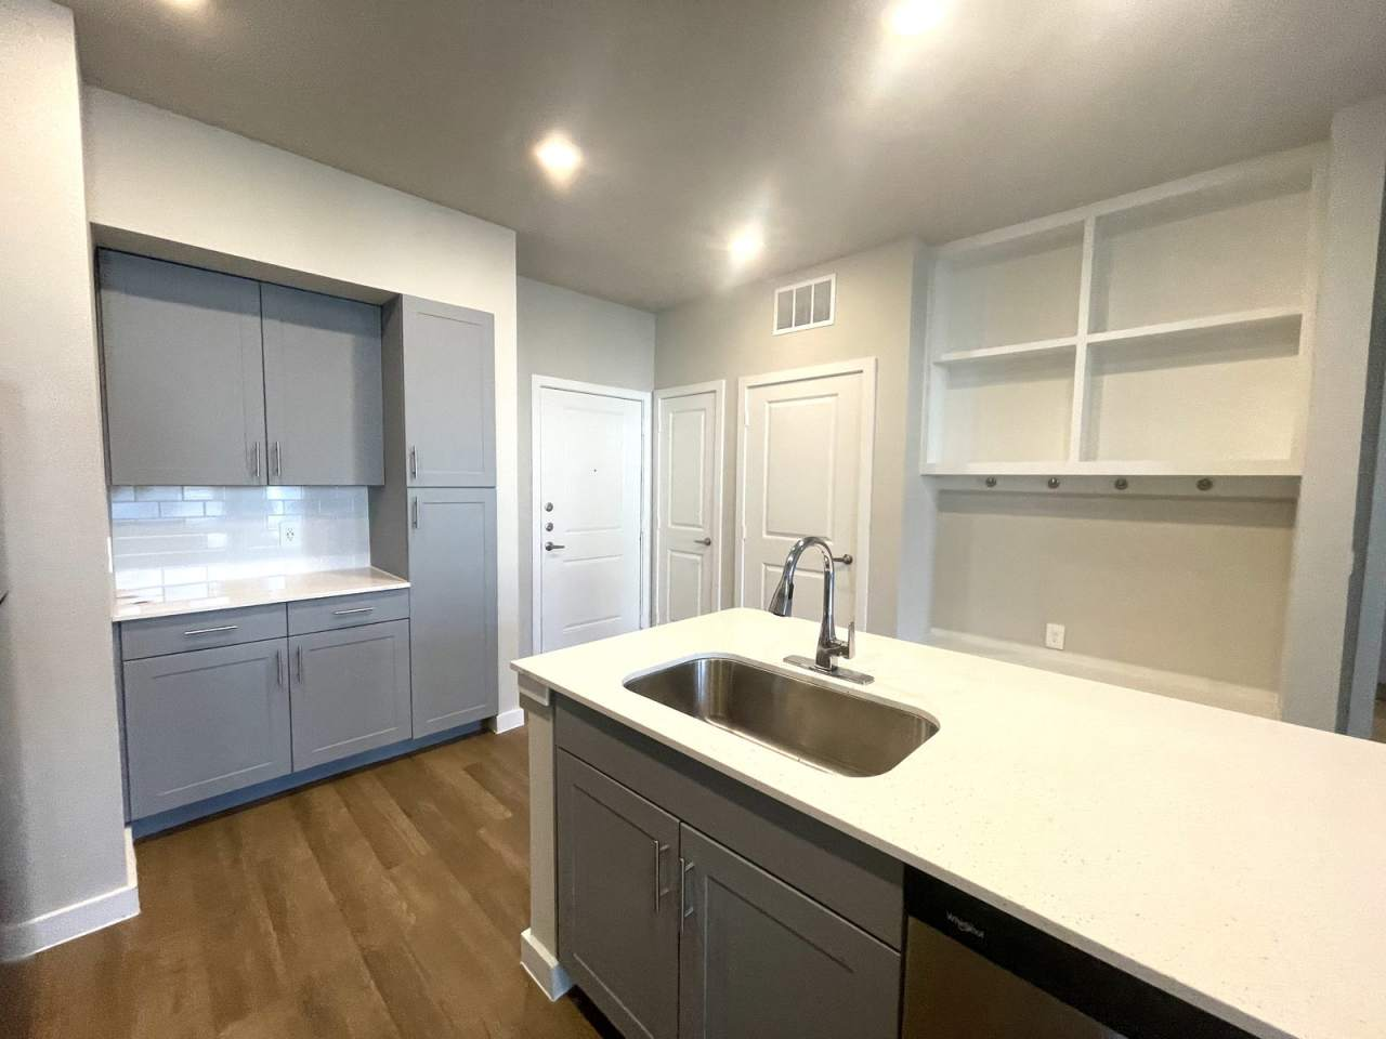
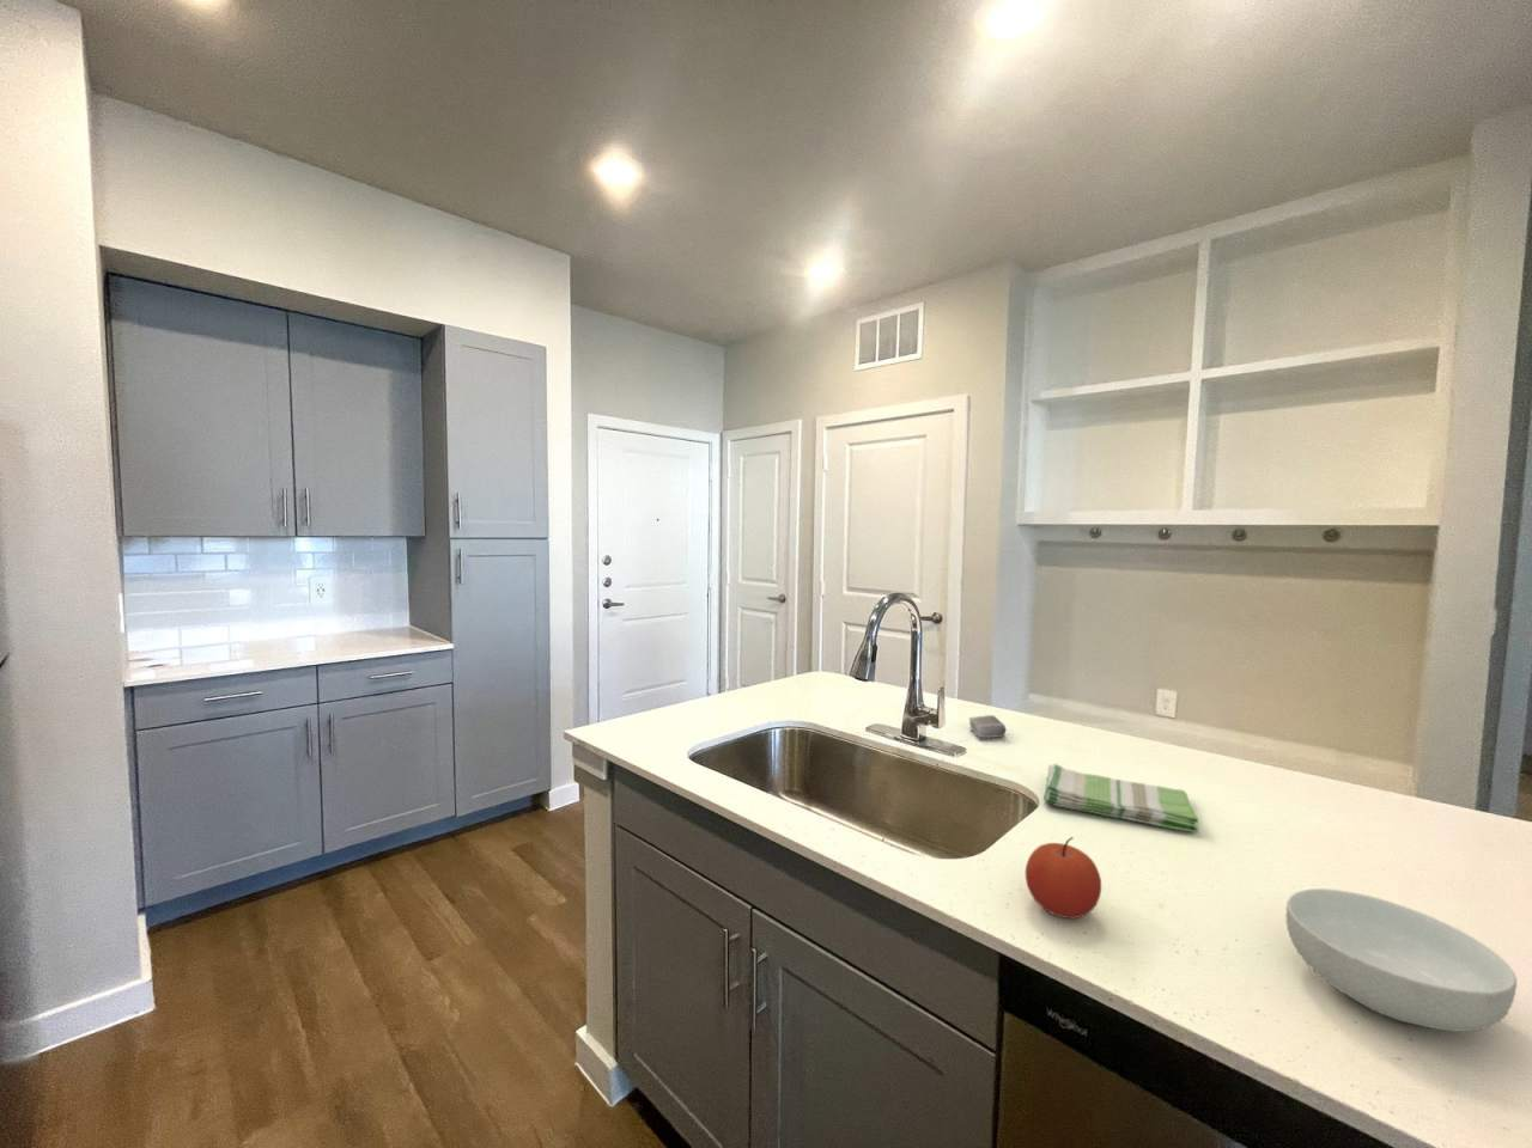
+ apple (1063, 871)
+ sponge (987, 726)
+ cereal bowl (1388, 965)
+ dish towel (1115, 791)
